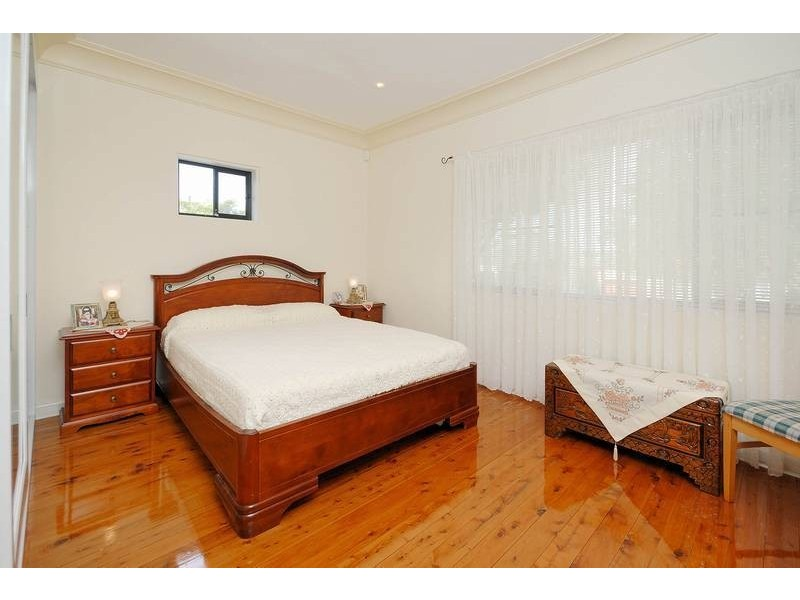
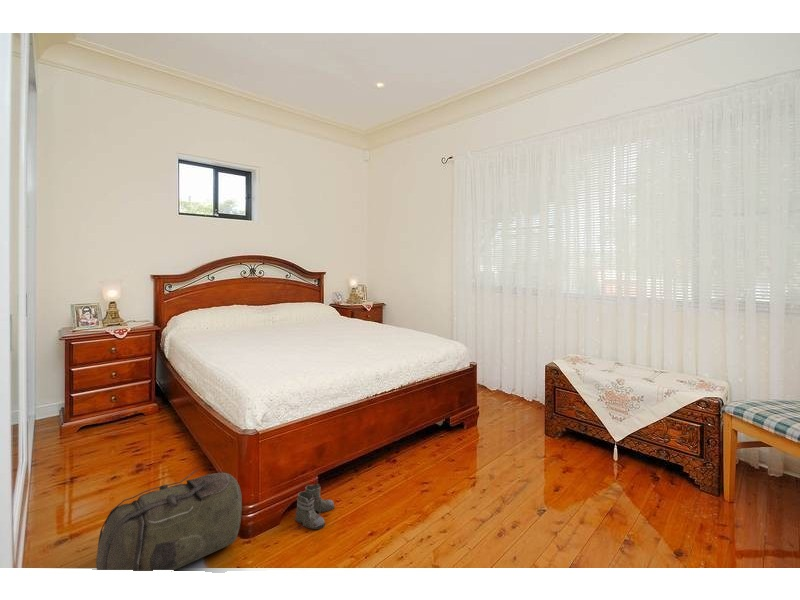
+ backpack (174, 519)
+ boots (314, 504)
